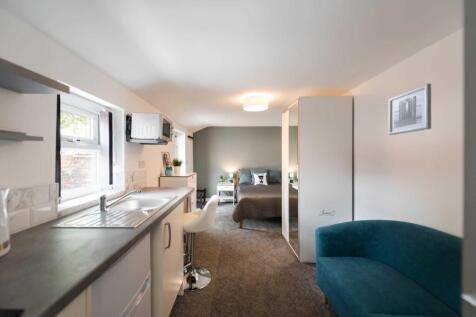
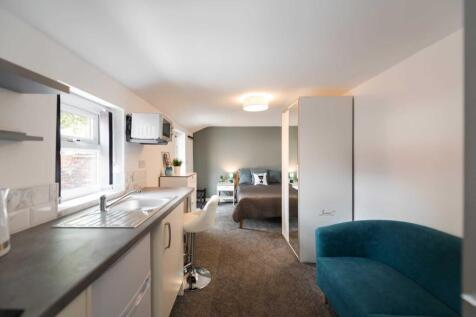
- wall art (407, 112)
